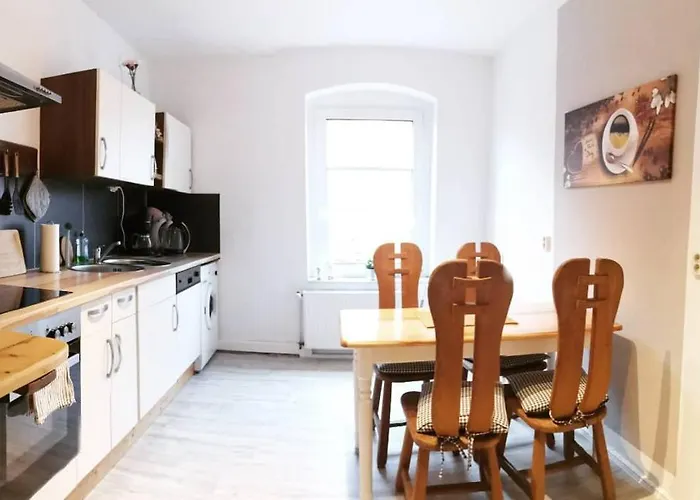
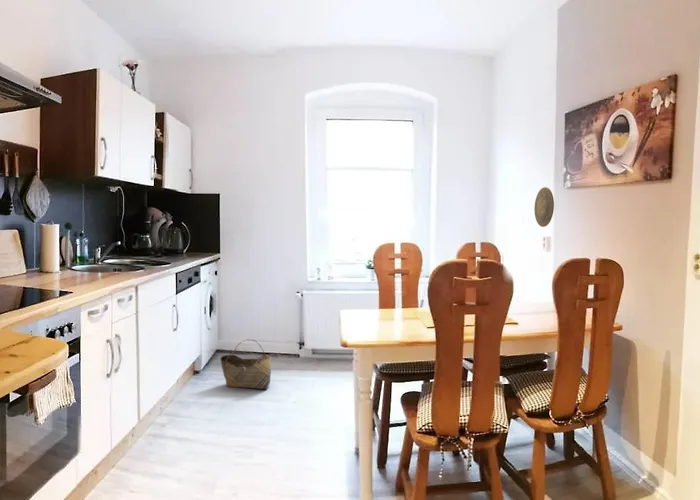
+ basket (245, 365)
+ decorative plate (542, 207)
